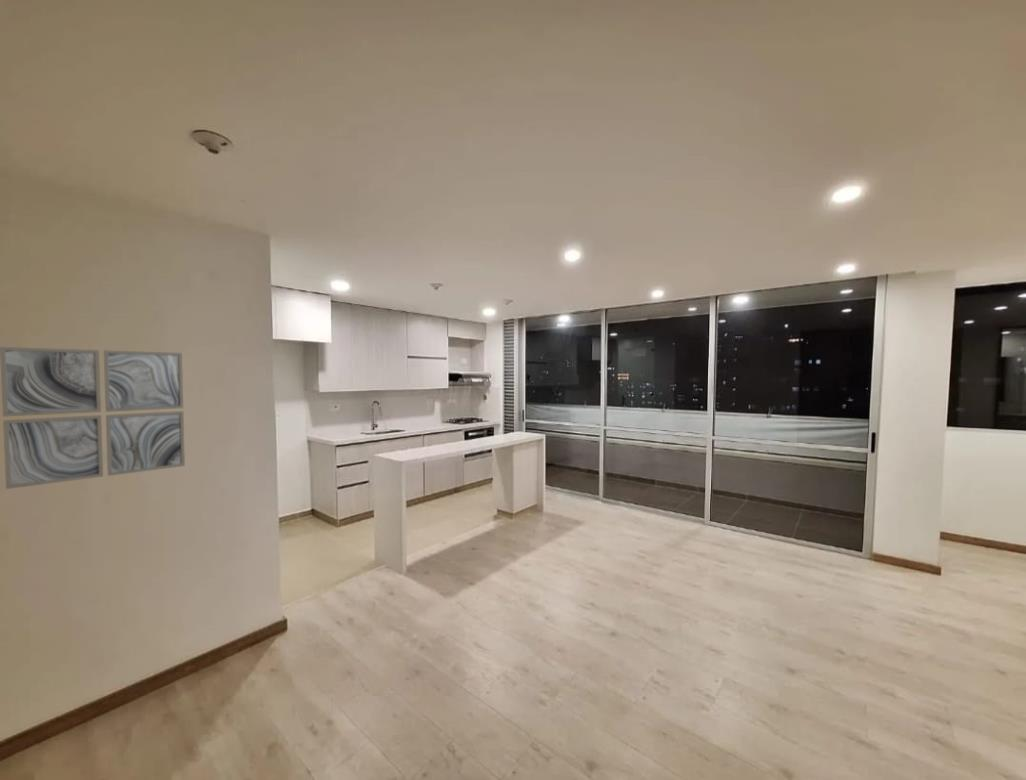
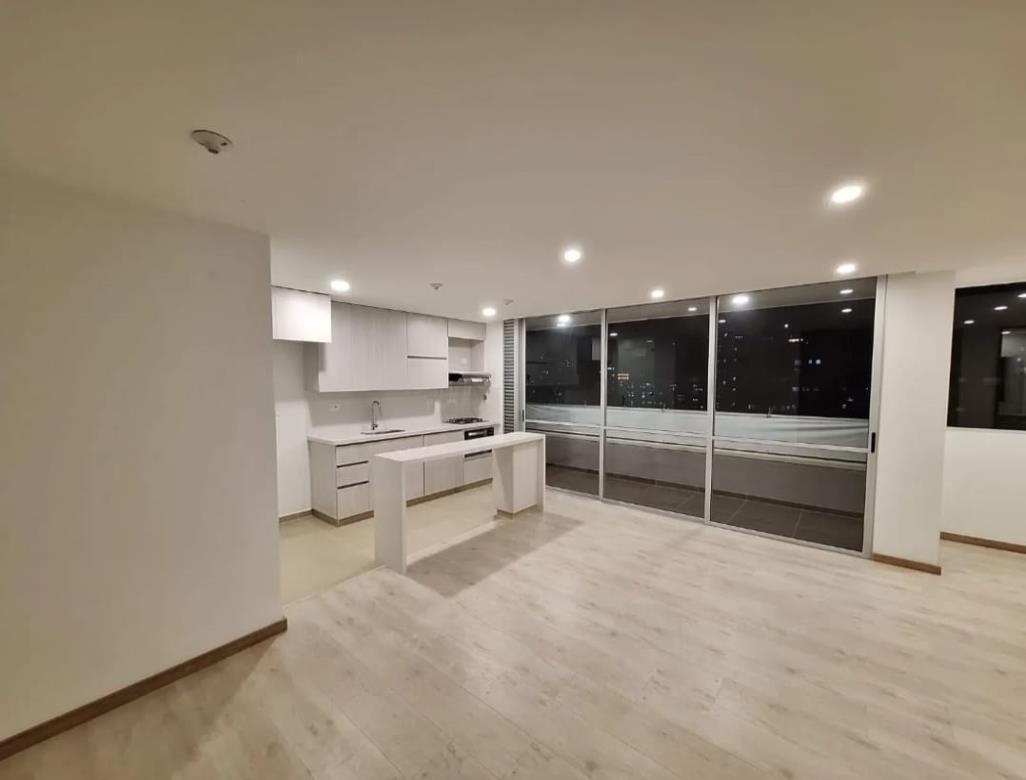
- wall art (100, 411)
